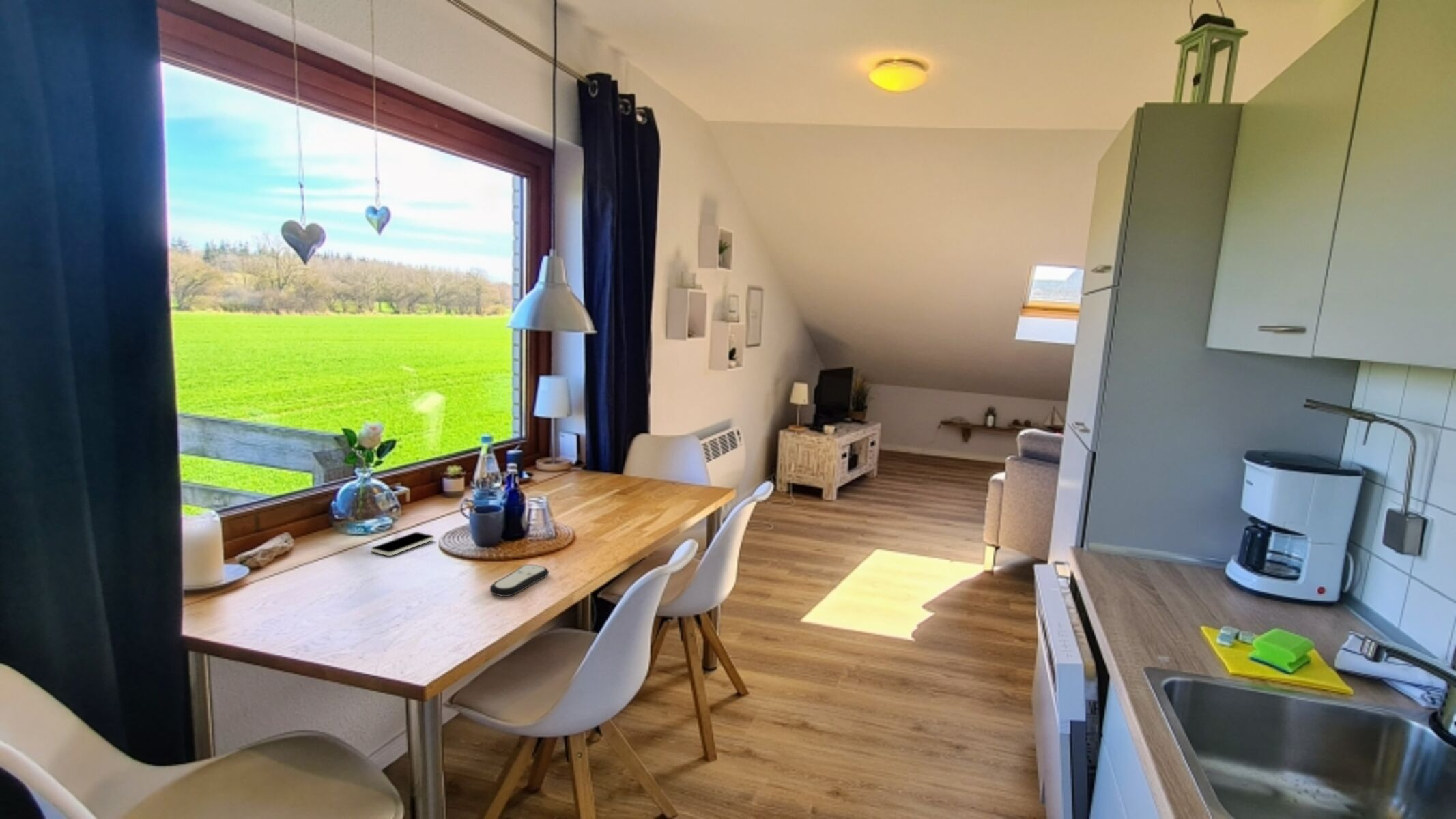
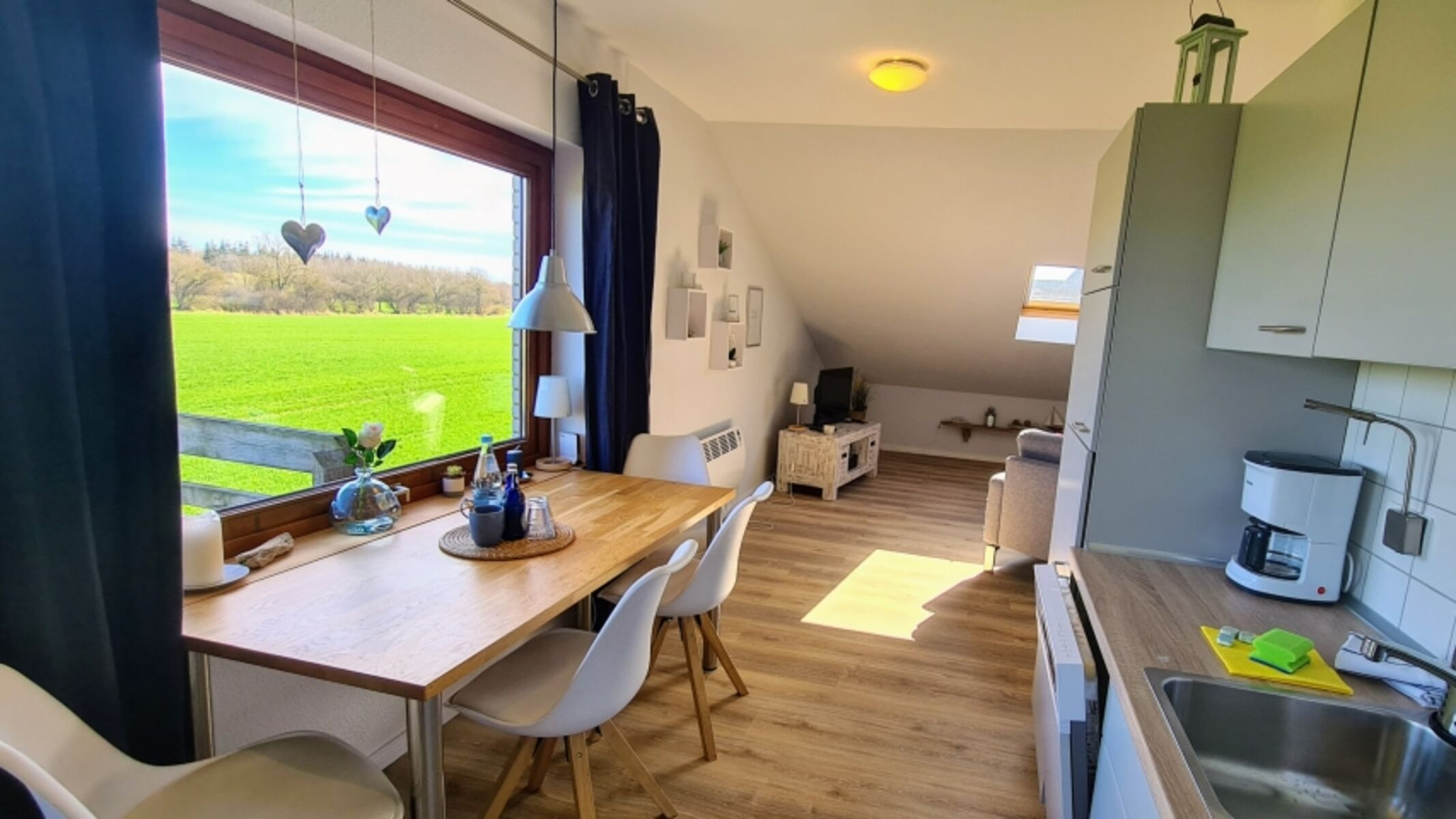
- smartphone (403, 543)
- remote control (519, 579)
